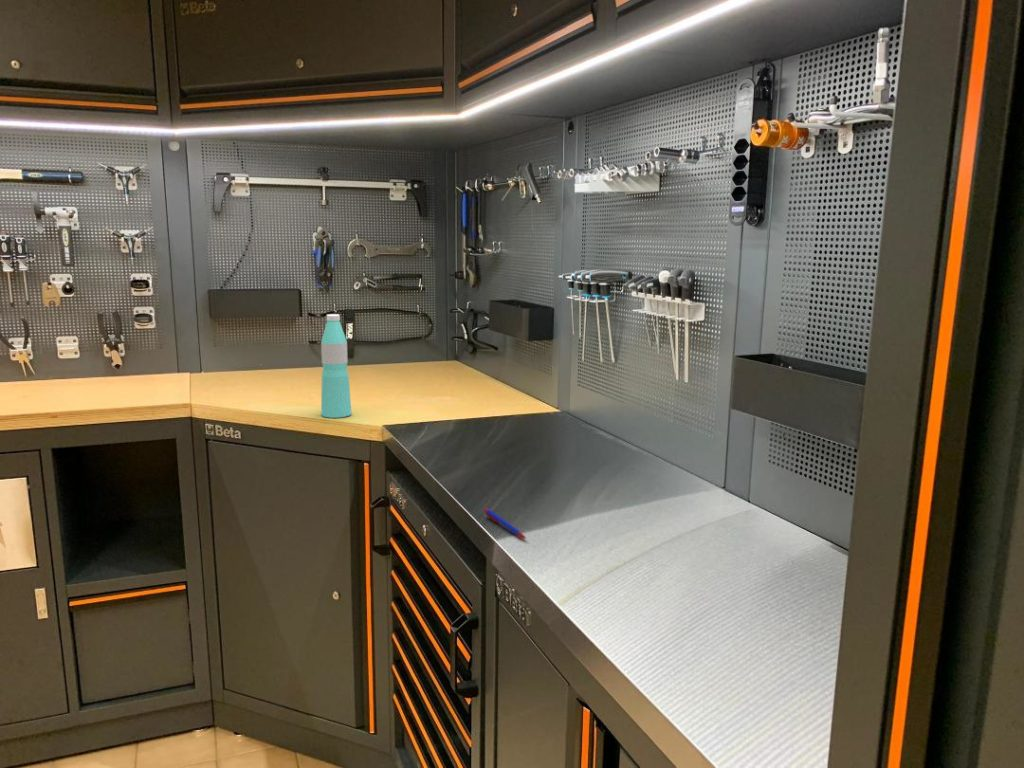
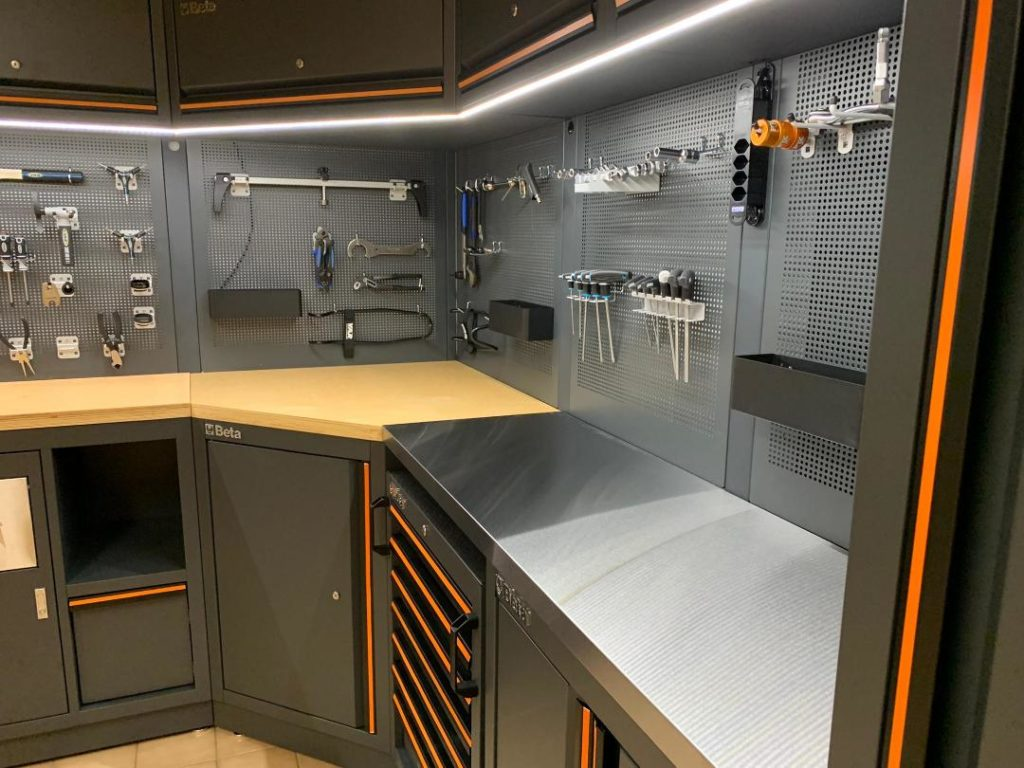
- water bottle (334, 365)
- pen (504, 522)
